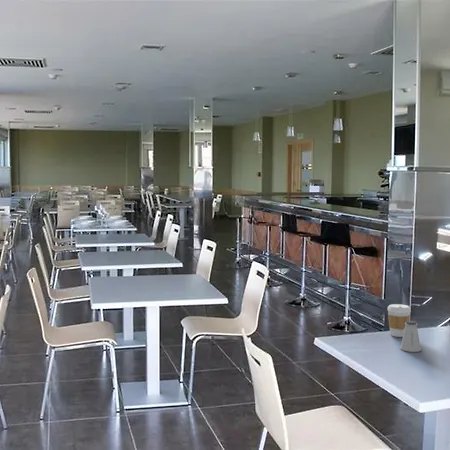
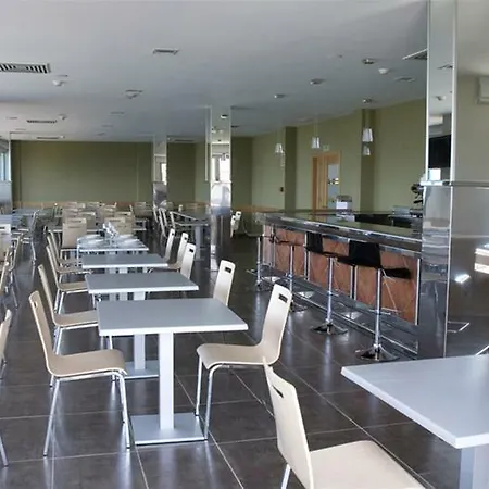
- coffee cup (398, 319)
- saltshaker (410, 335)
